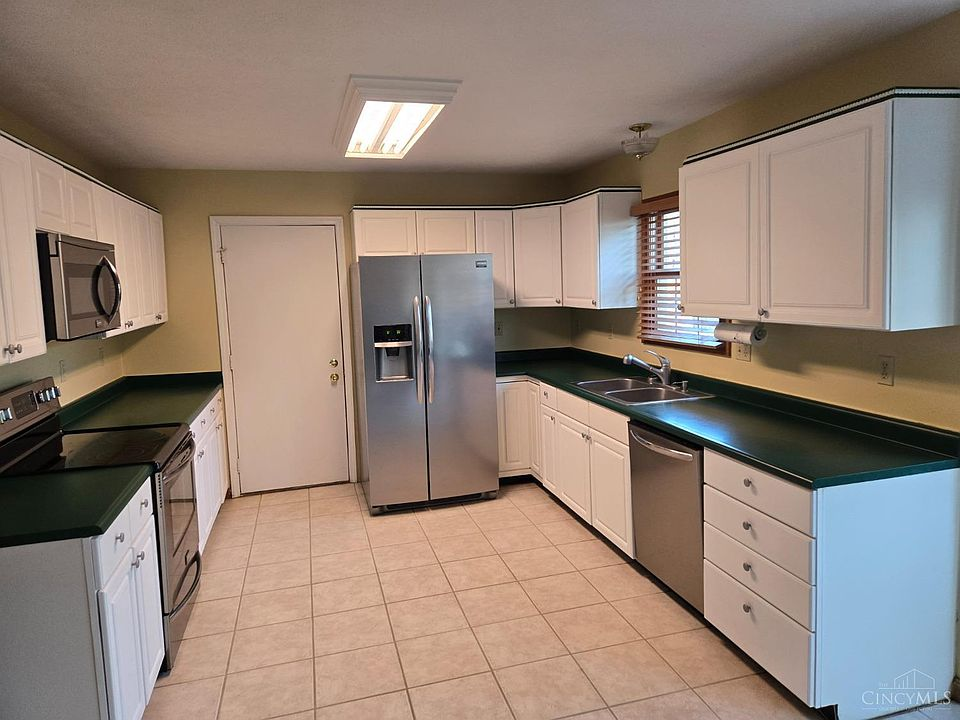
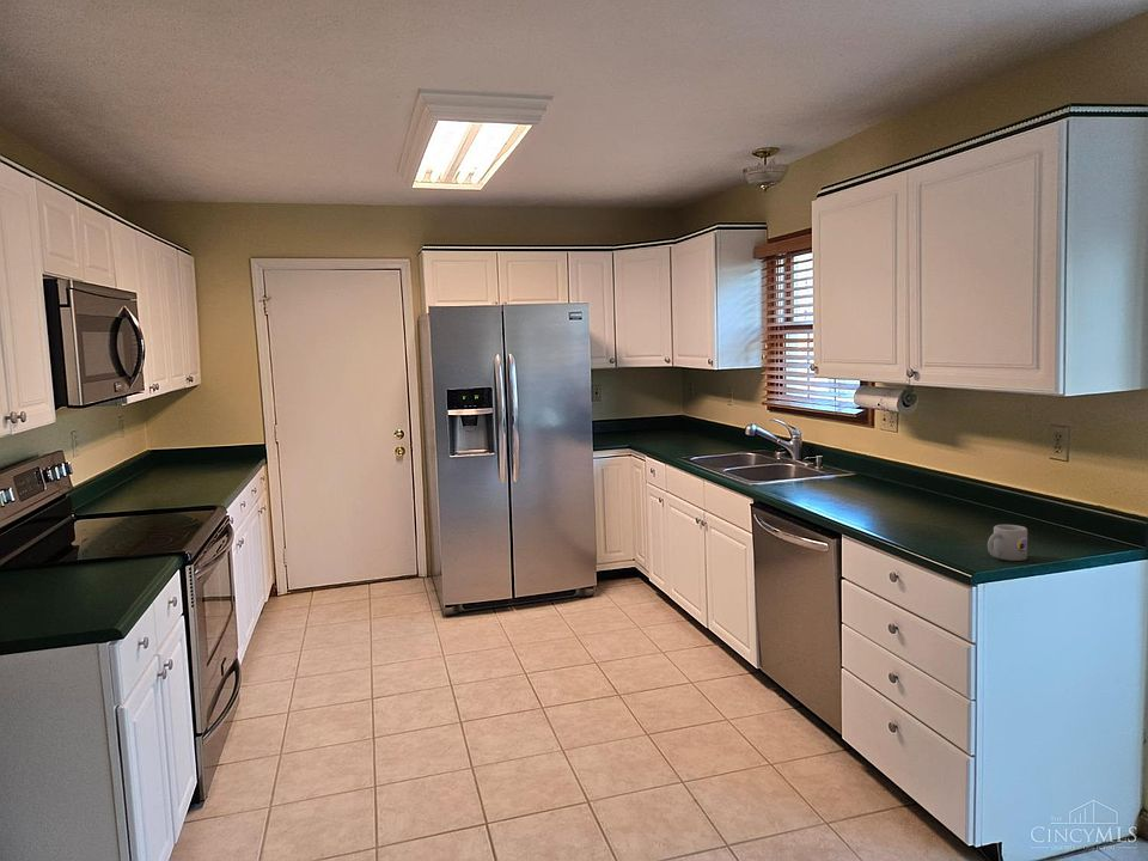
+ mug (1004, 542)
